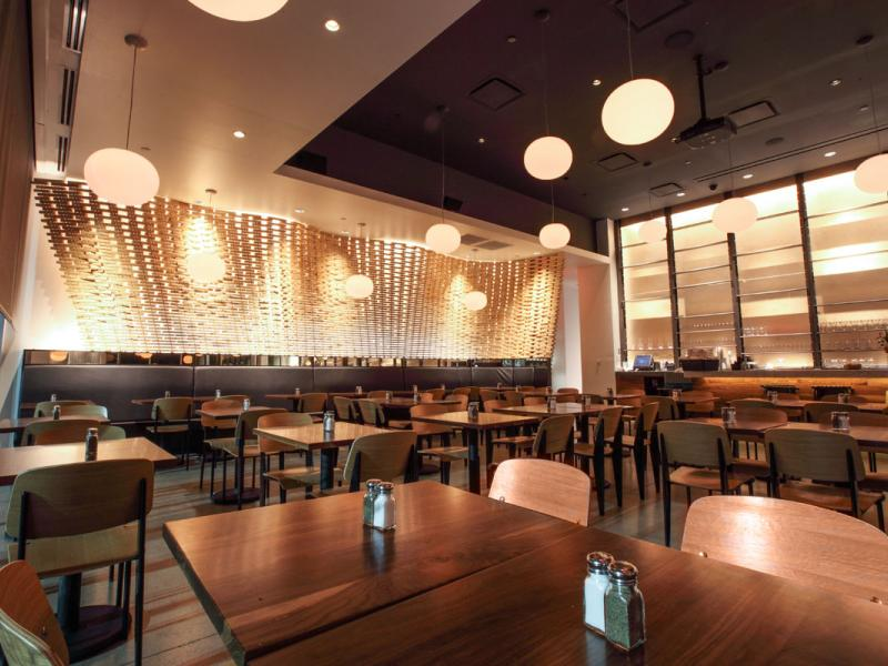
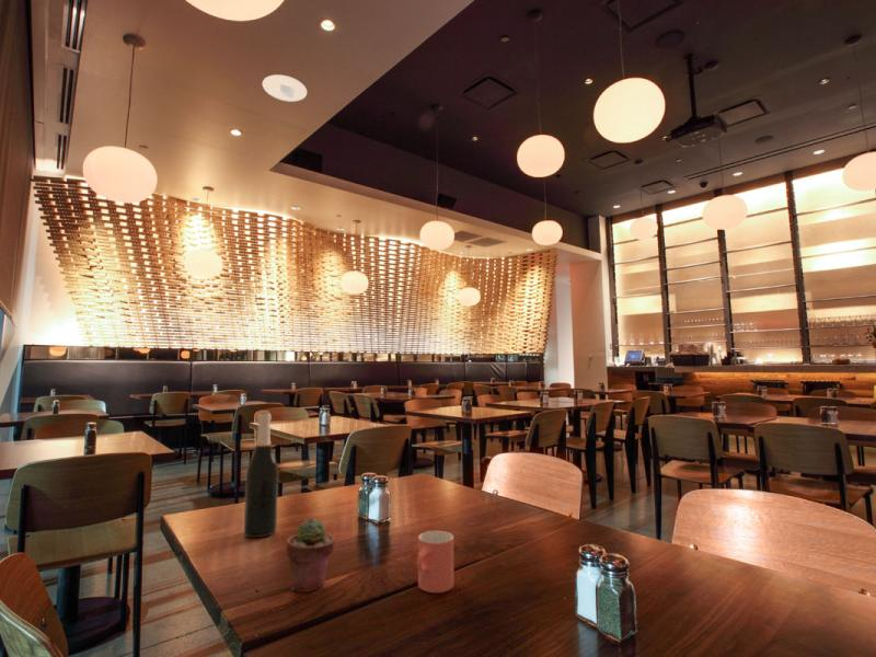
+ wine bottle (262, 471)
+ cup (431, 563)
+ recessed light (285, 87)
+ potted succulent (310, 552)
